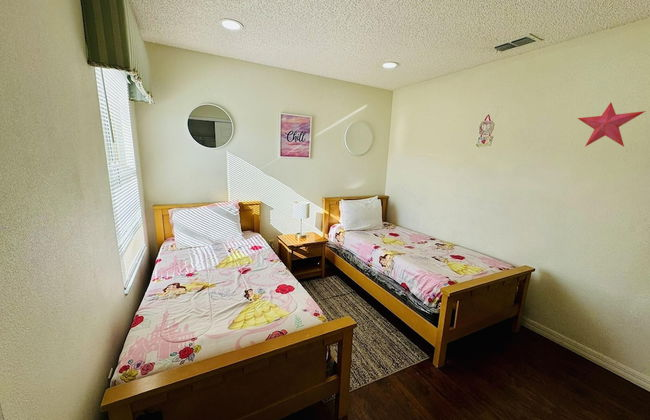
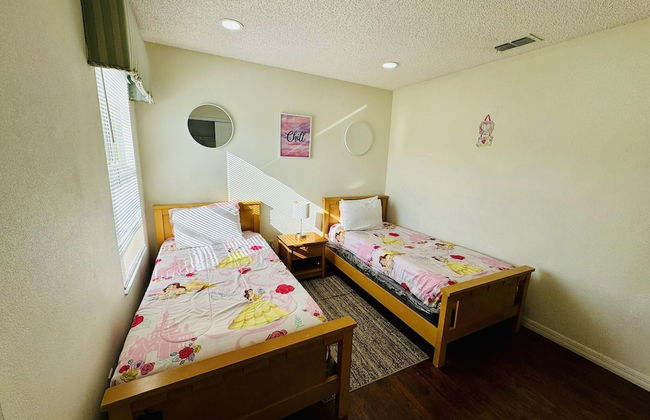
- decorative star (606, 124)
